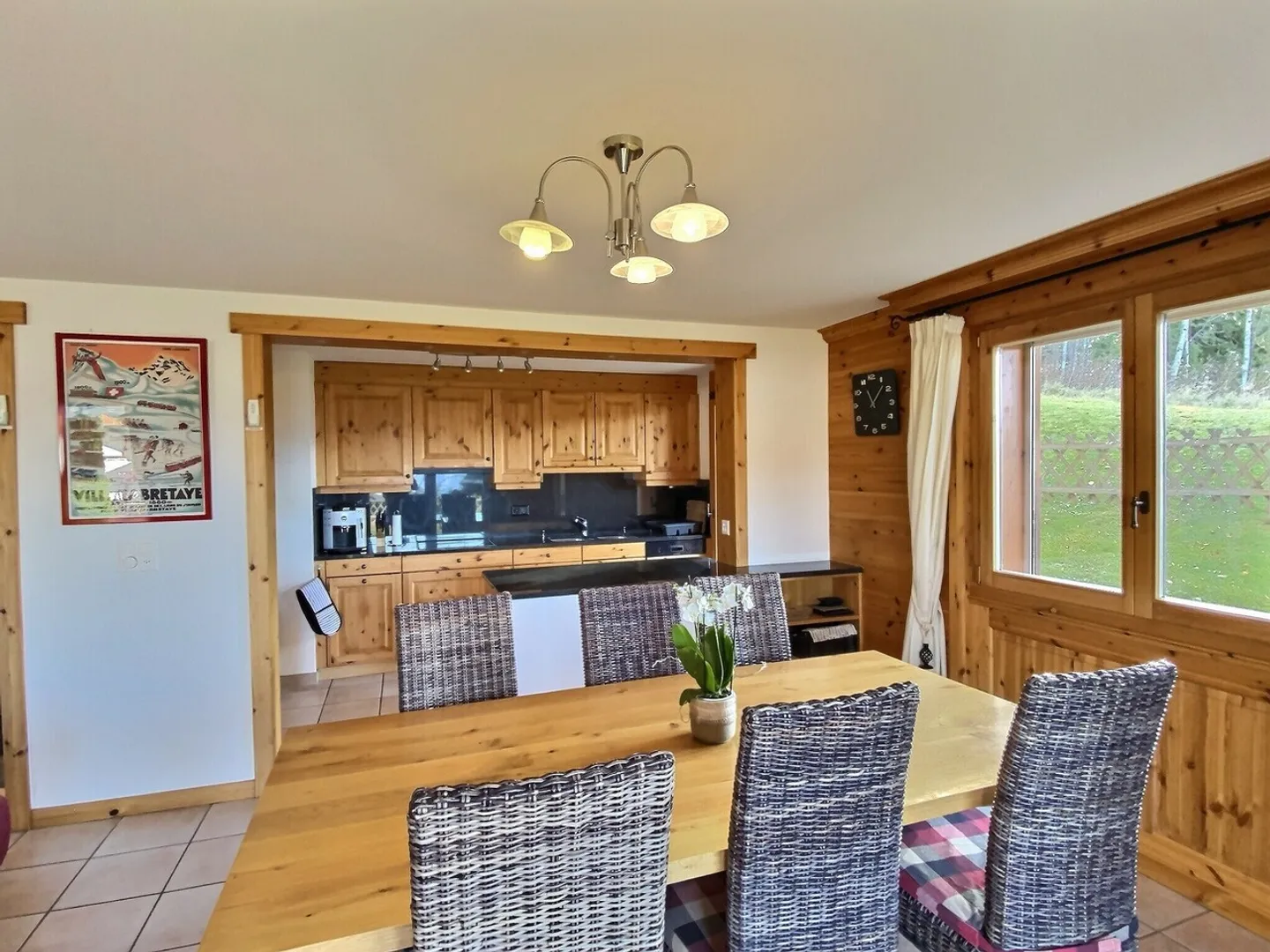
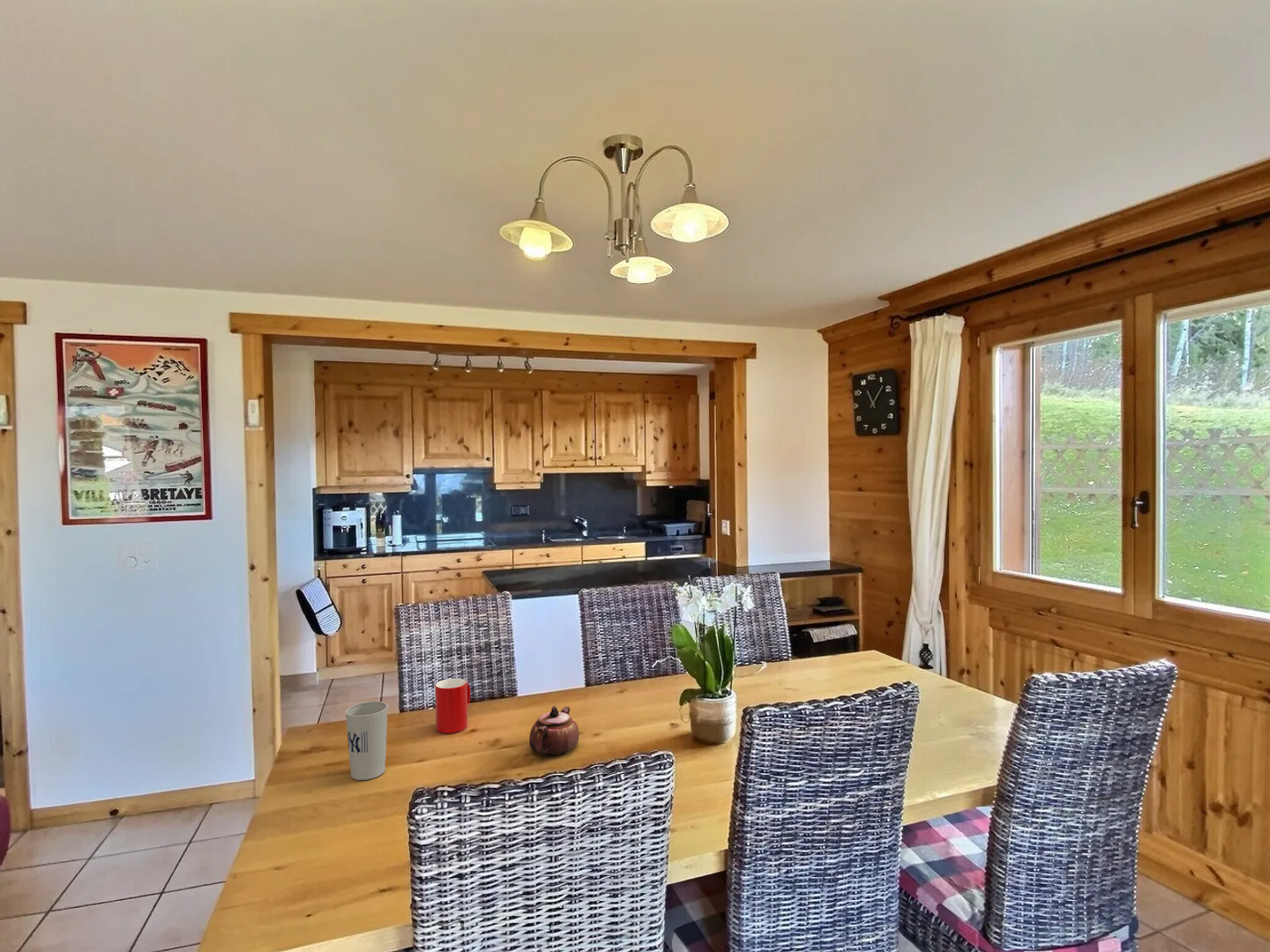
+ cup (367, 740)
+ cup (456, 703)
+ teapot (553, 727)
